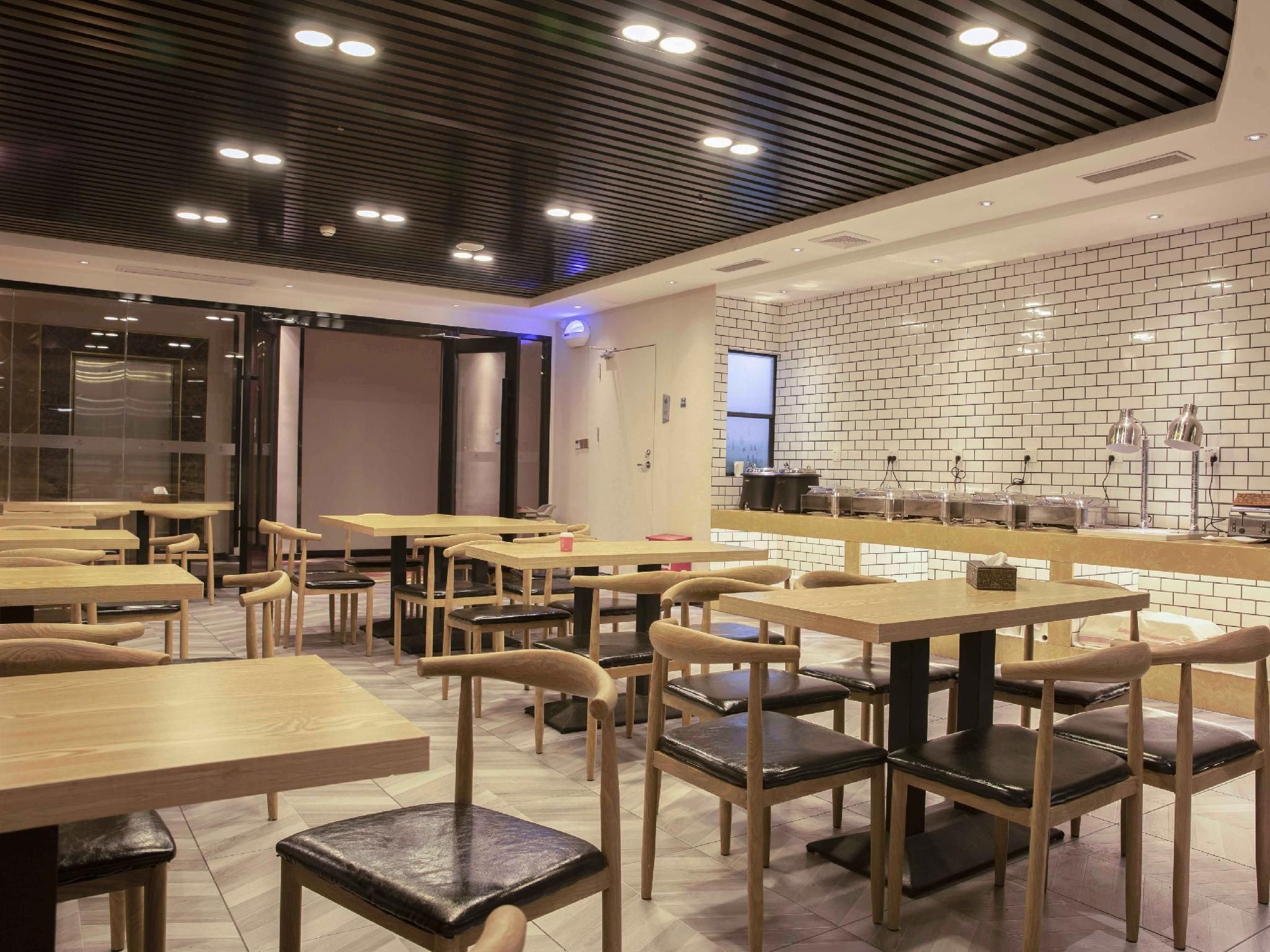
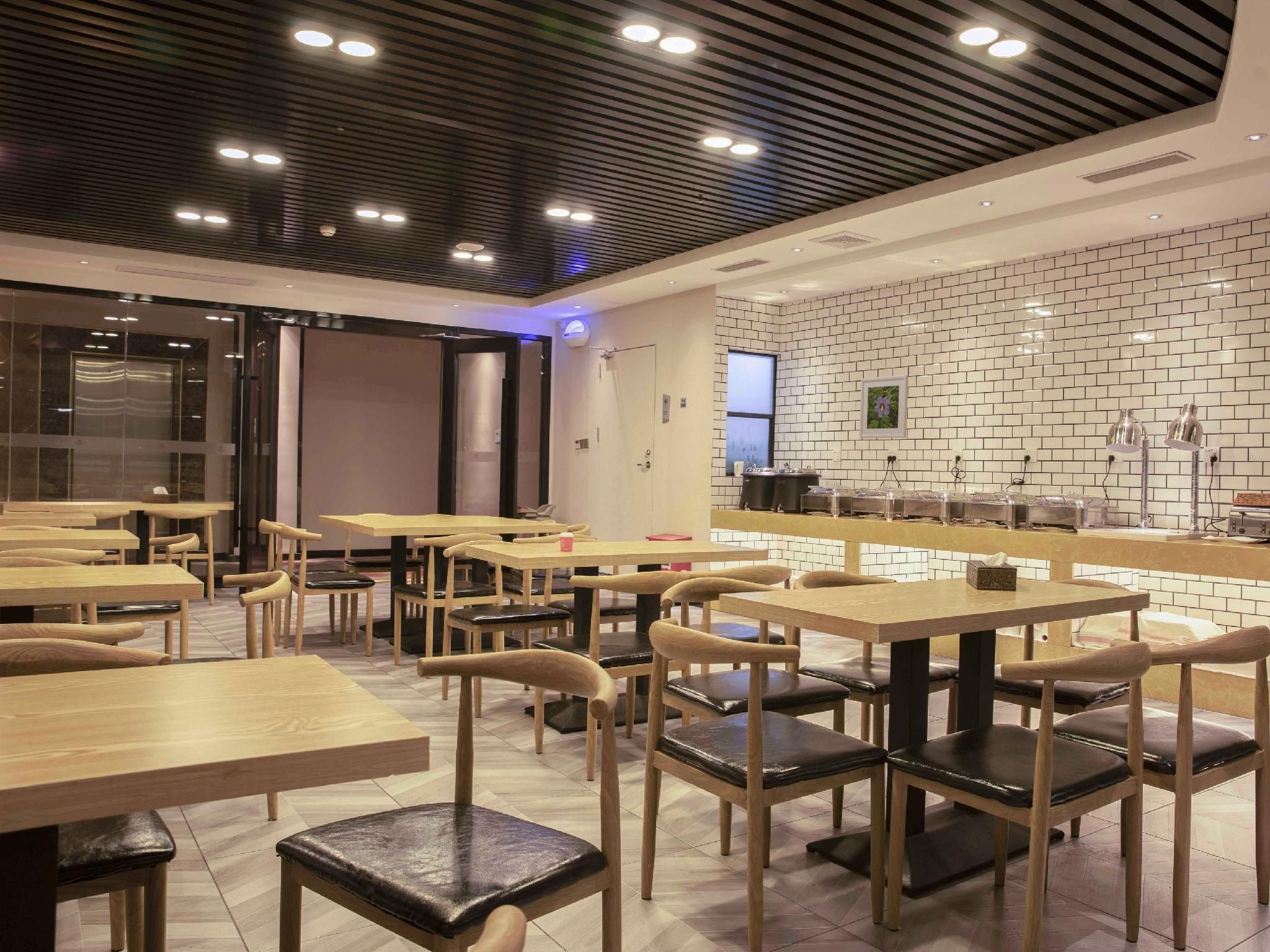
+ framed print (883, 407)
